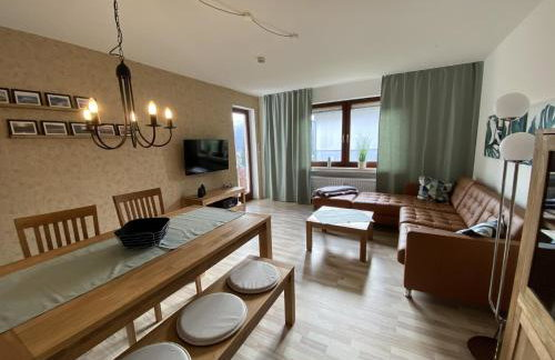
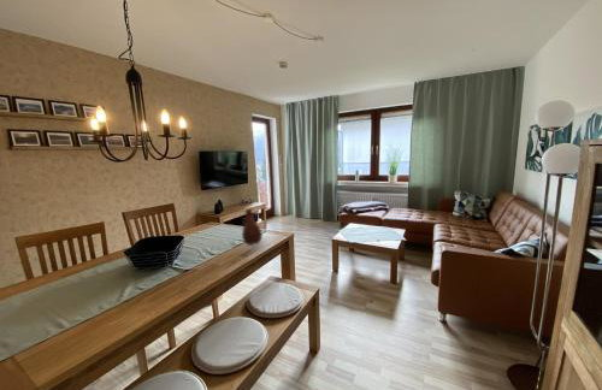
+ vase (256, 224)
